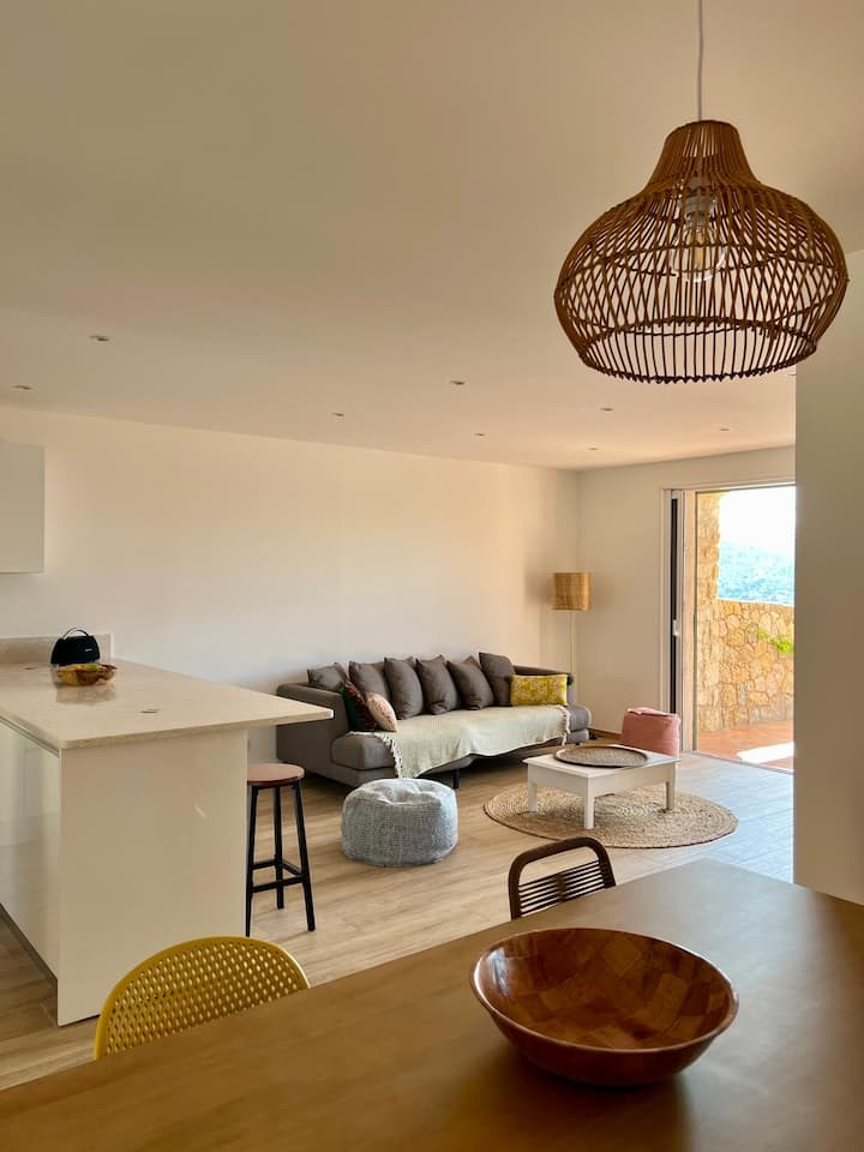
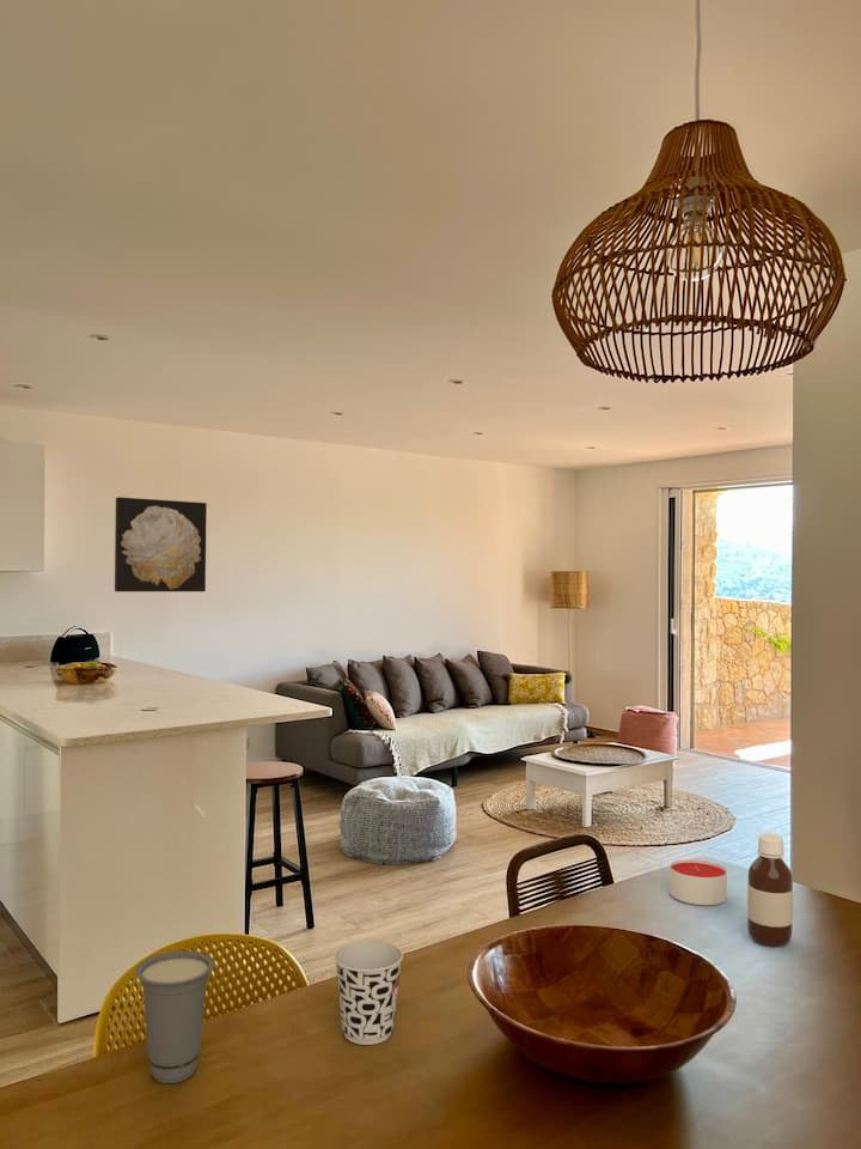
+ cup (175, 1019)
+ bottle (769, 888)
+ cup (367, 993)
+ candle (697, 880)
+ wall art (161, 546)
